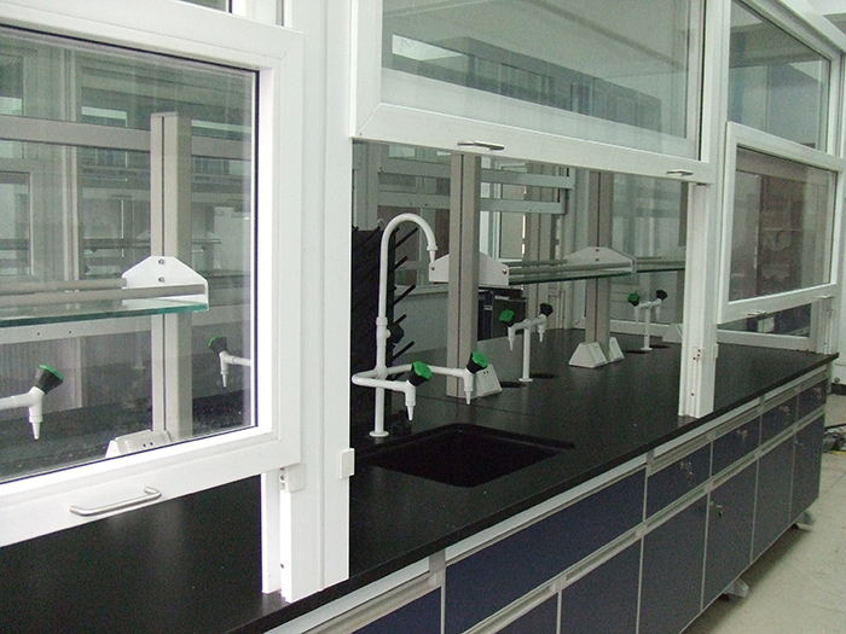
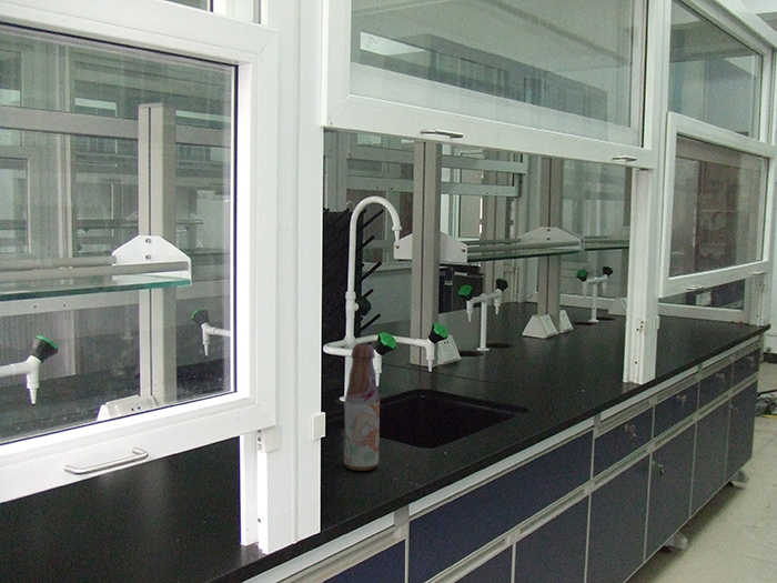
+ bottle (362, 405)
